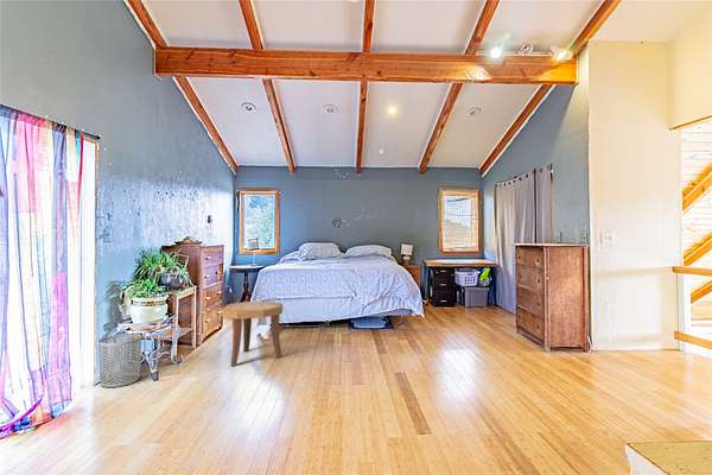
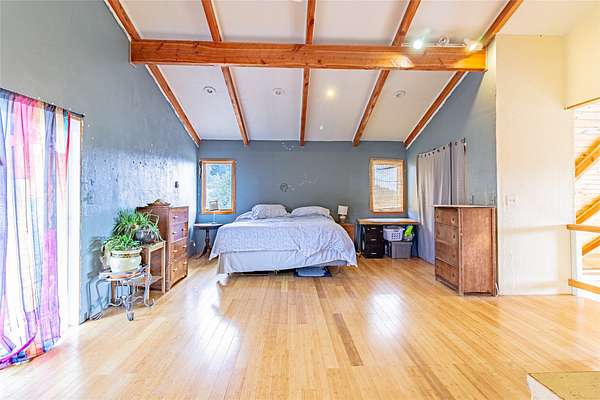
- side table (249, 331)
- waste bin (120, 359)
